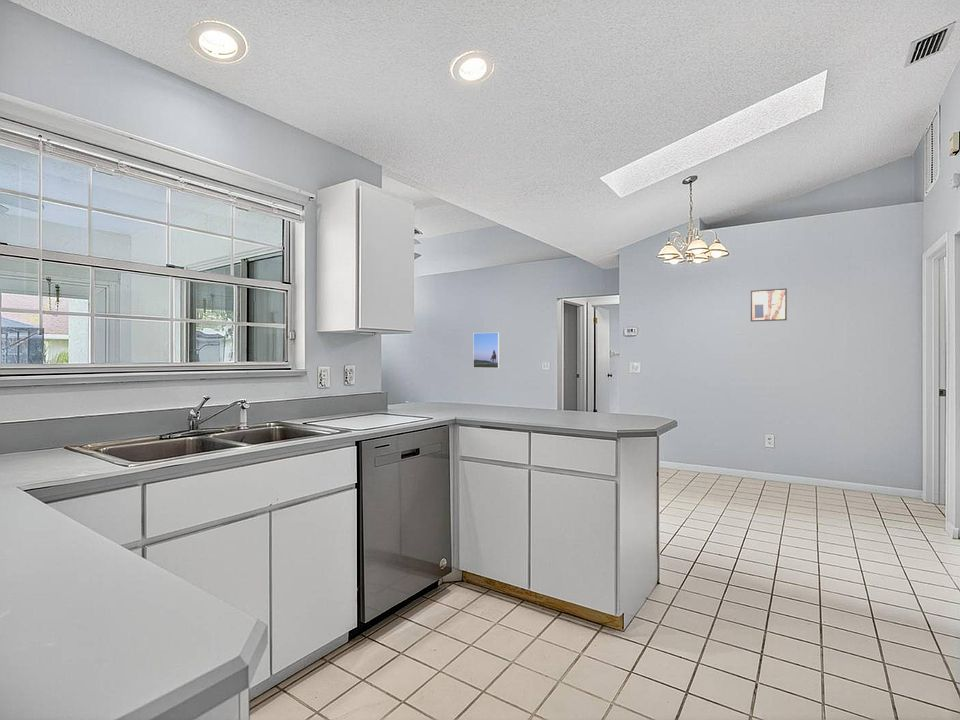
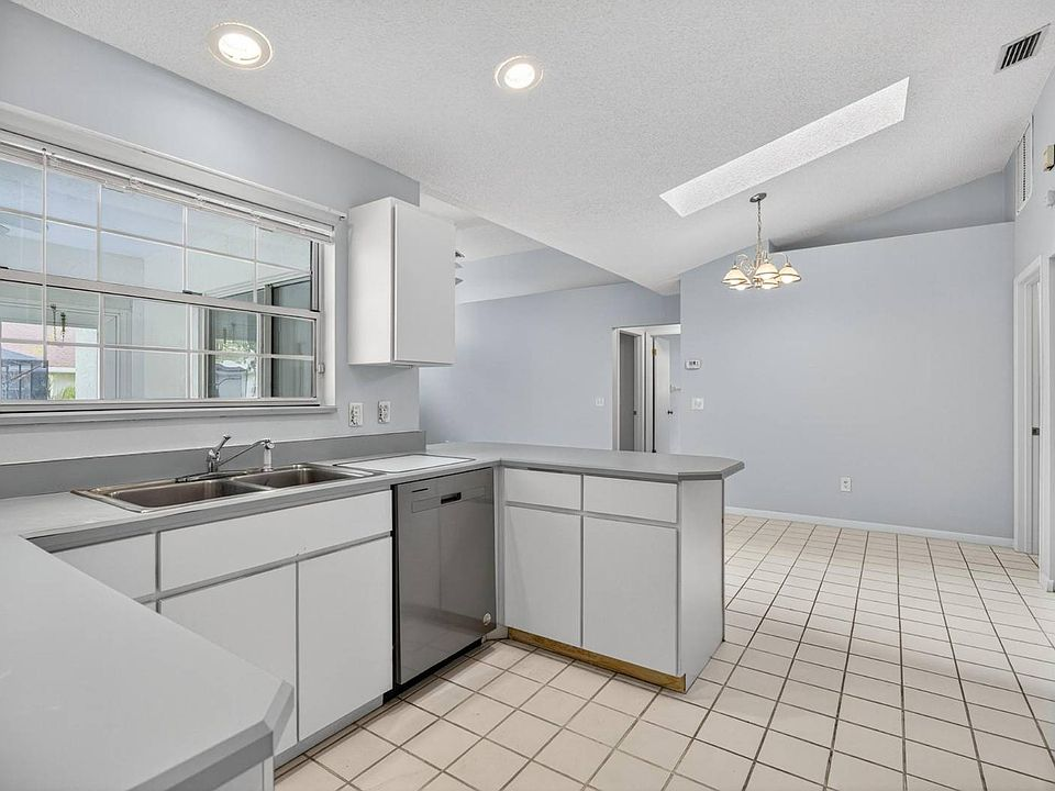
- wall art (768, 305)
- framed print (486, 350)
